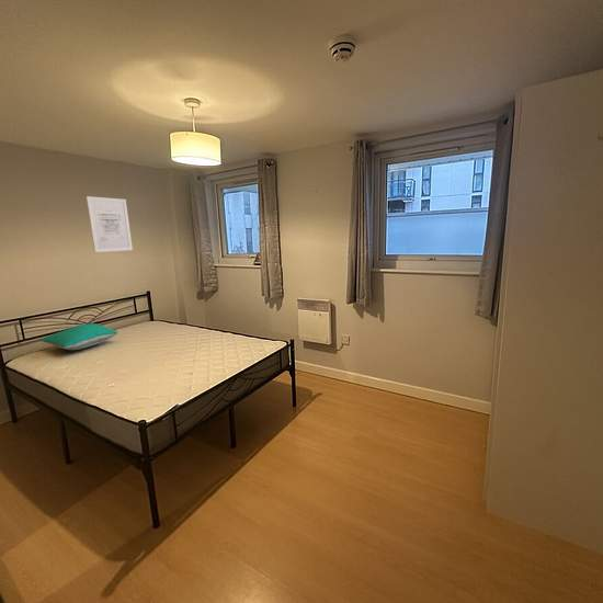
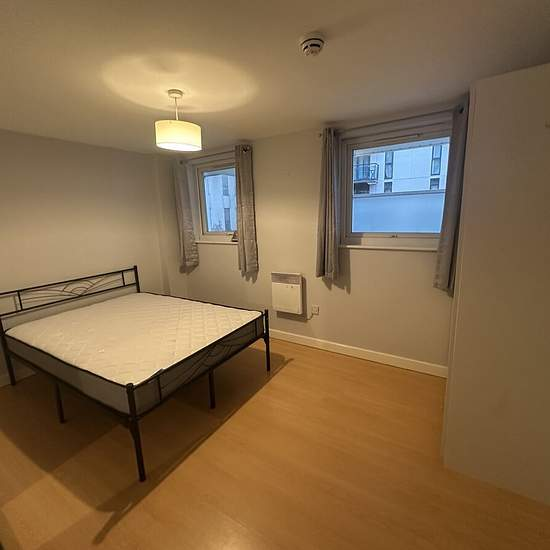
- pillow (80, 337)
- wall art (111, 225)
